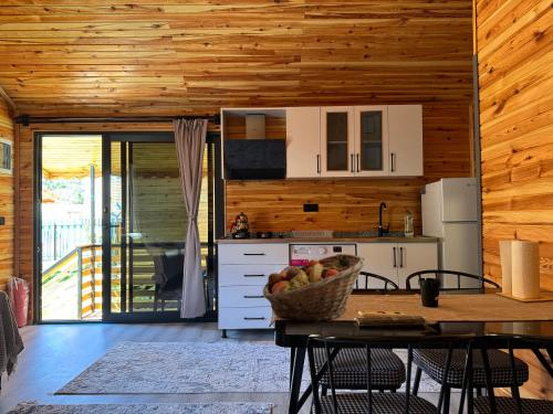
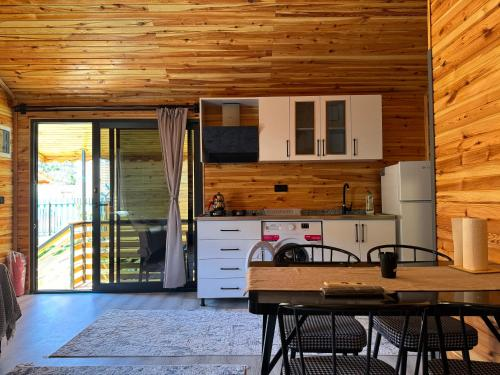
- fruit basket (313, 284)
